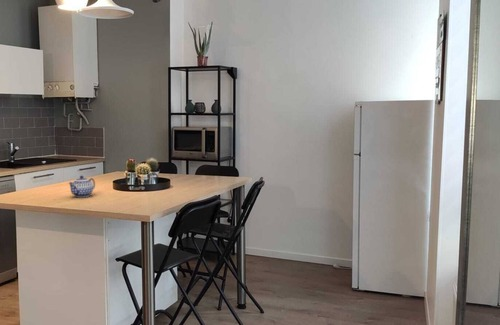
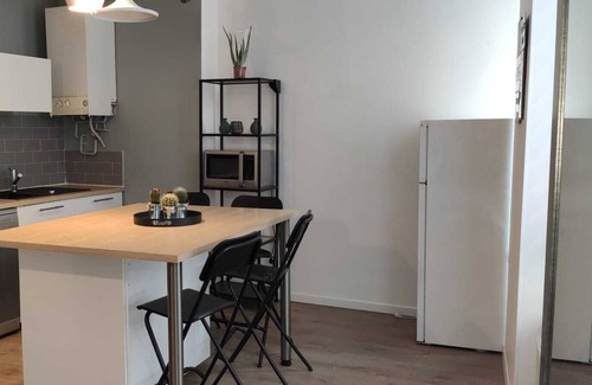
- teapot (82, 185)
